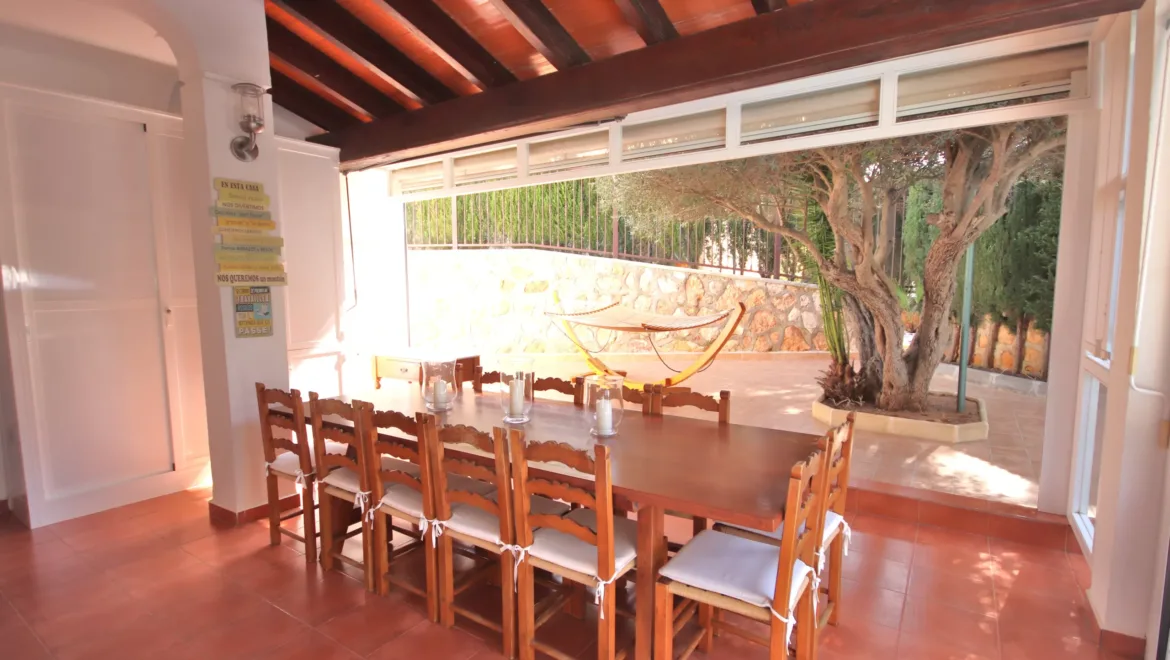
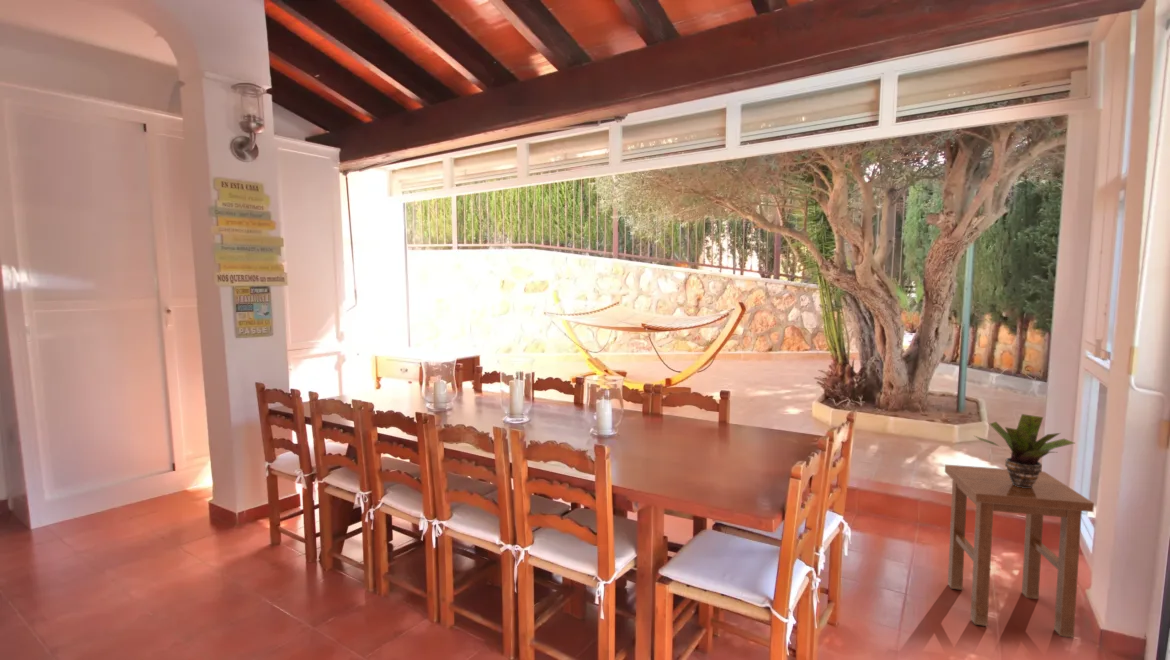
+ stool (1024, 545)
+ potted plant (1021, 451)
